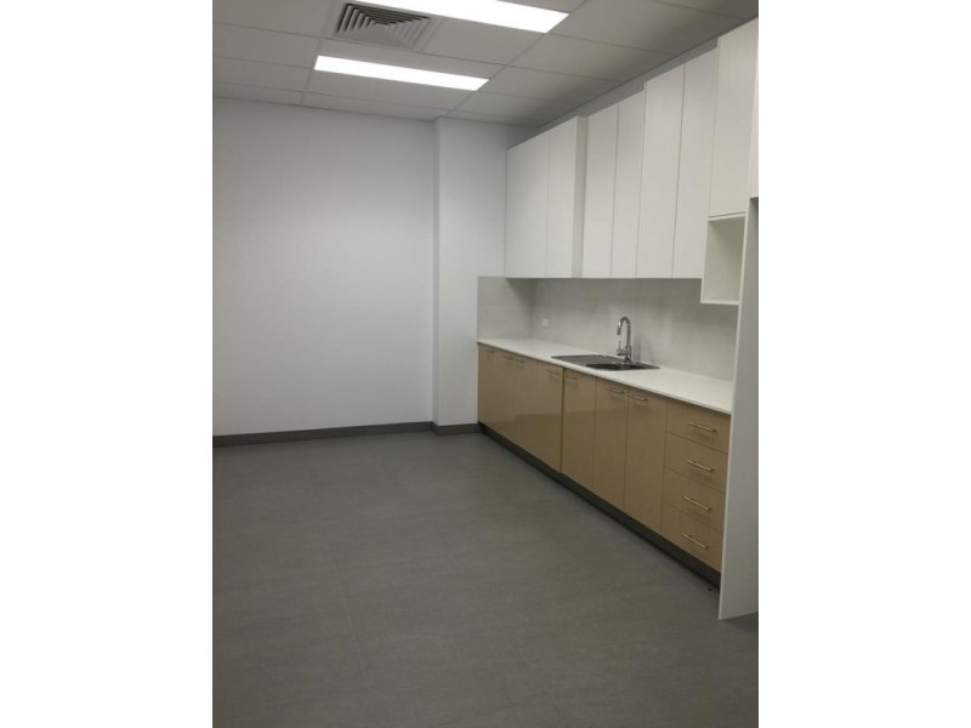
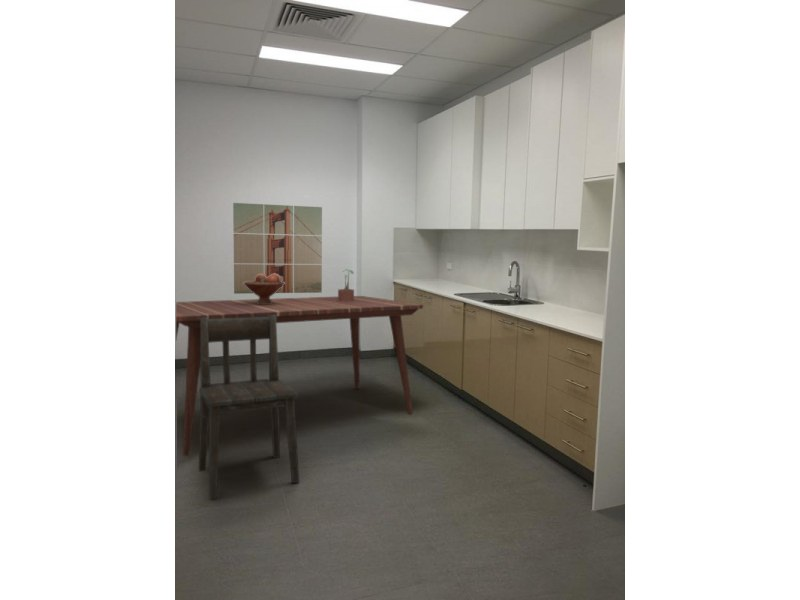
+ wall art (279, 249)
+ dining table (287, 322)
+ chair (246, 398)
+ potted plant (347, 284)
+ fruit bowl (264, 288)
